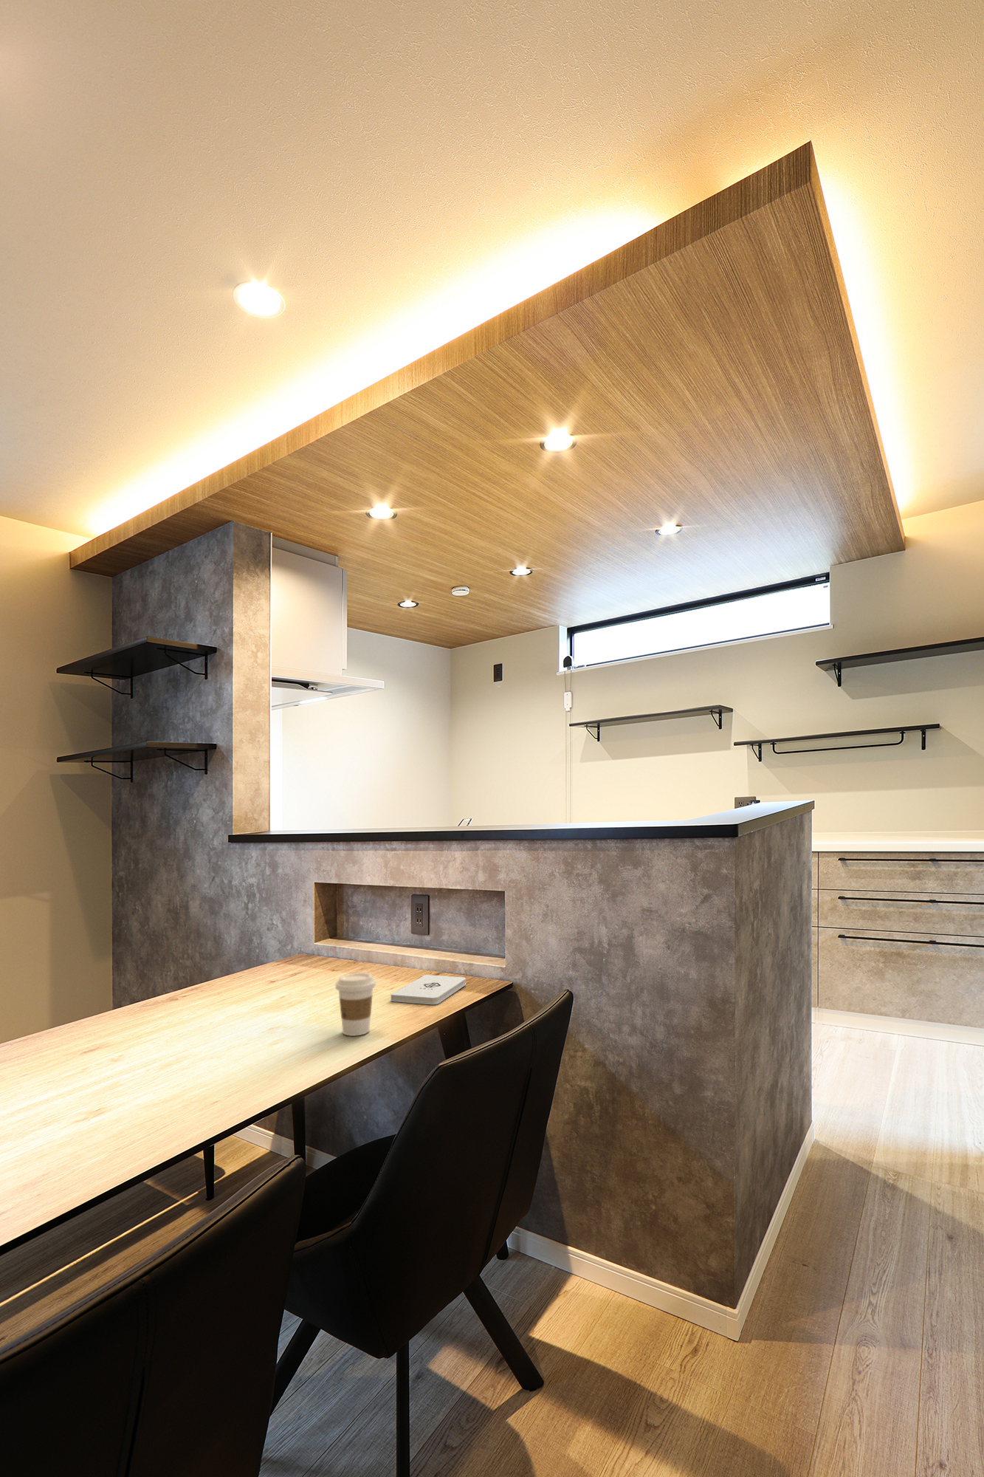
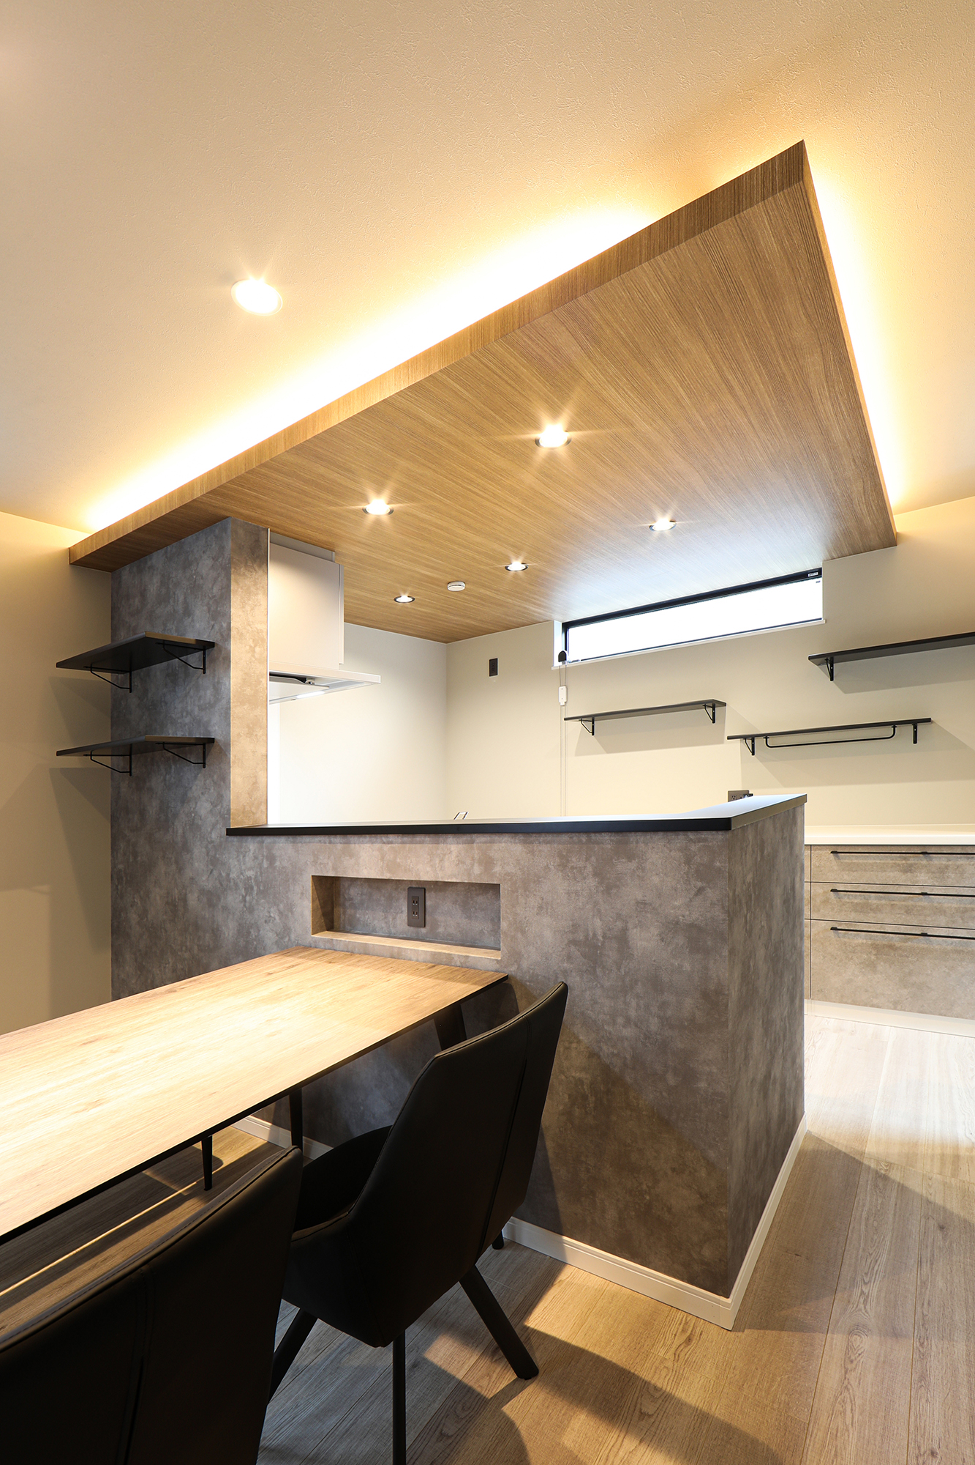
- notepad (431, 988)
- coffee cup (356, 1004)
